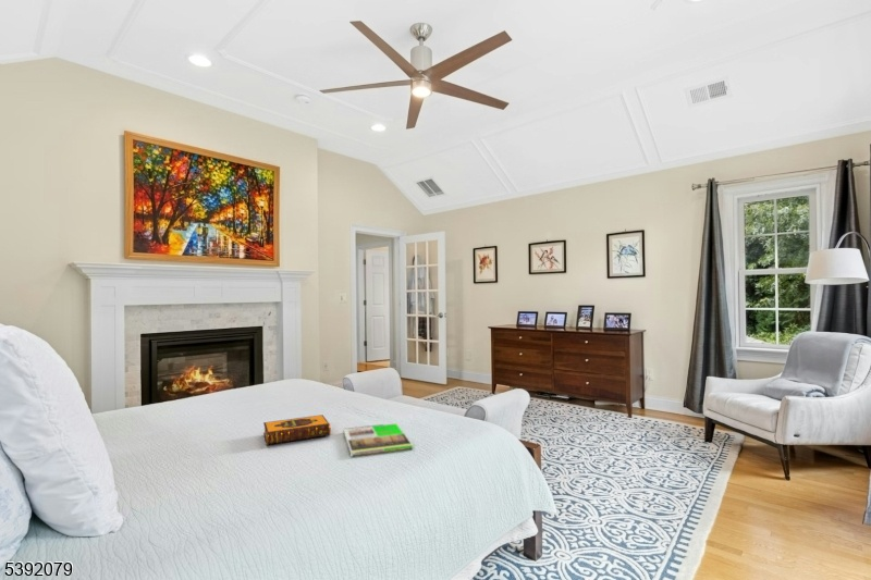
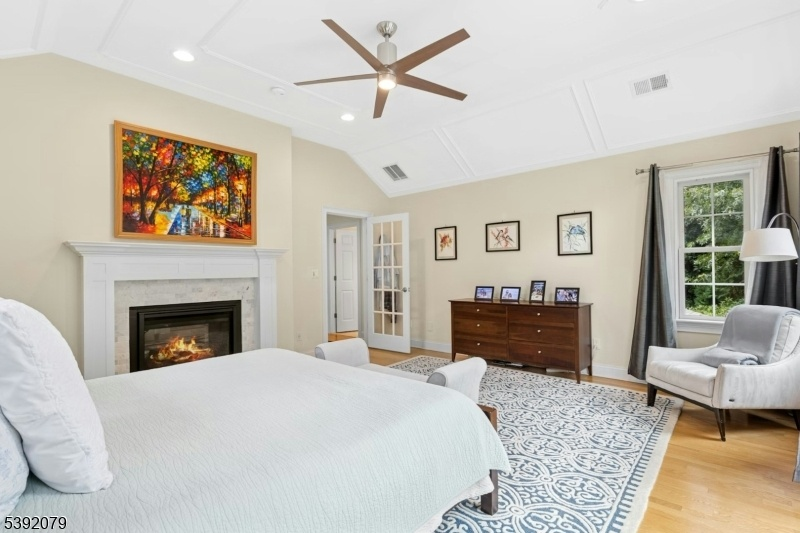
- hardback book (296, 429)
- magazine (376, 437)
